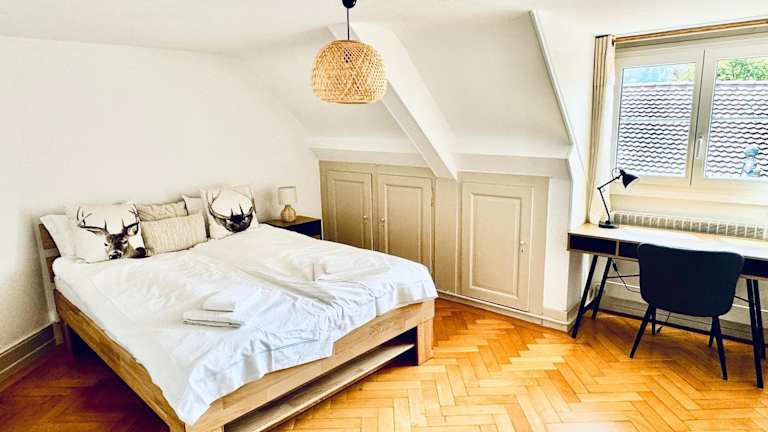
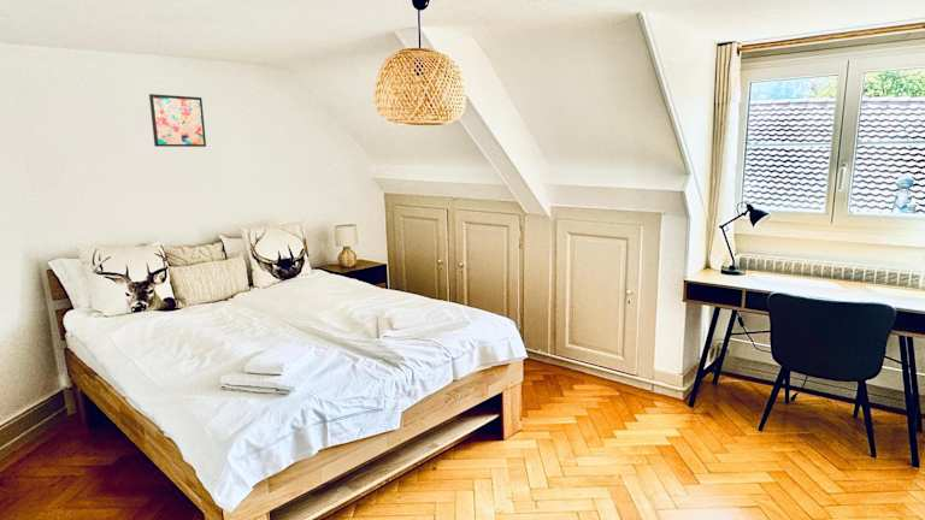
+ wall art (178, 120)
